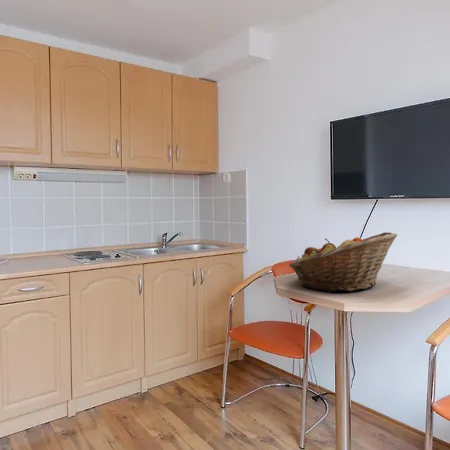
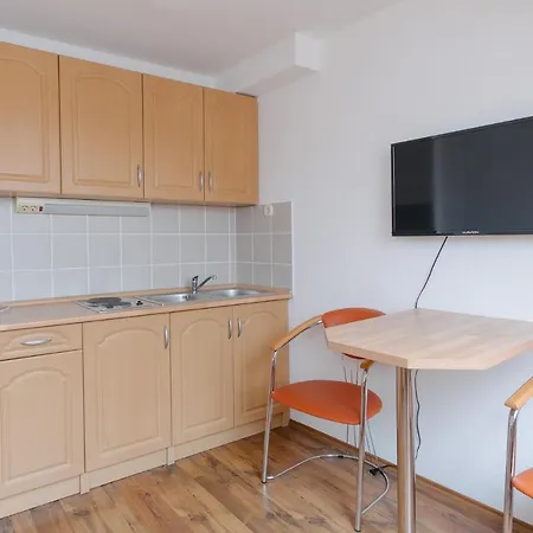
- fruit basket (342, 258)
